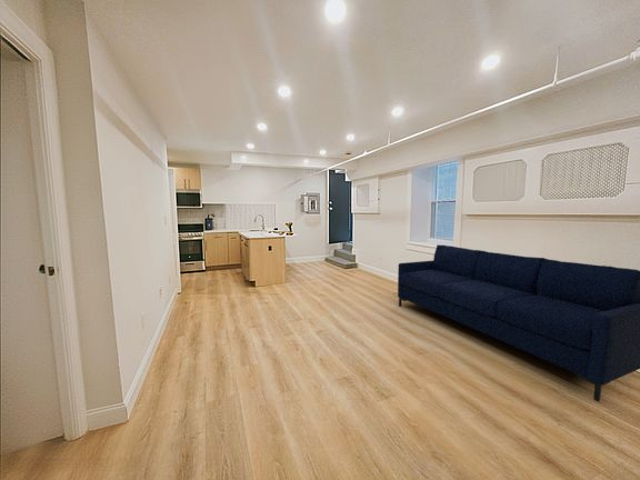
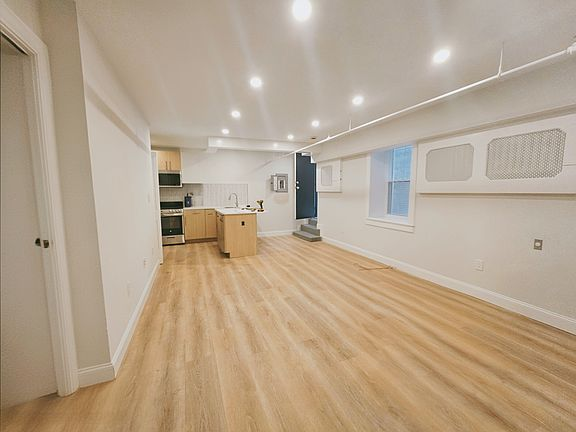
- sofa (491, 293)
